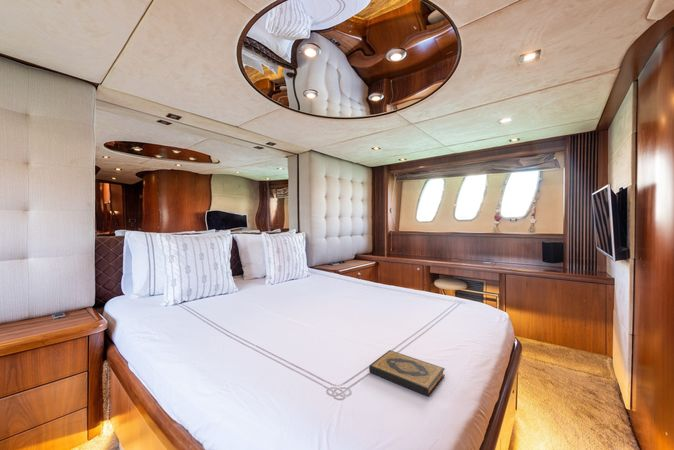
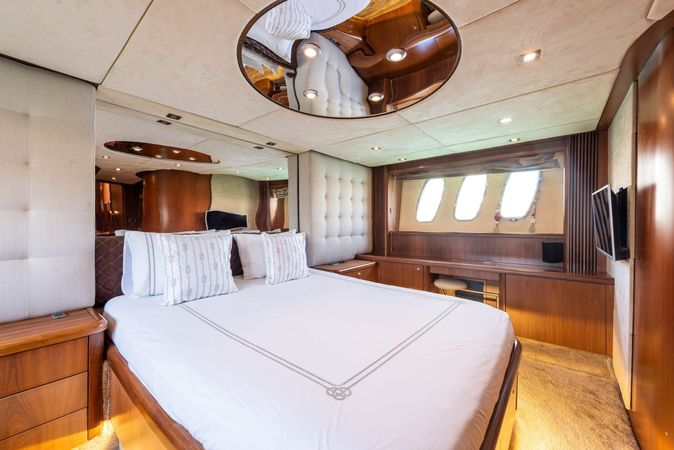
- hardback book (406, 370)
